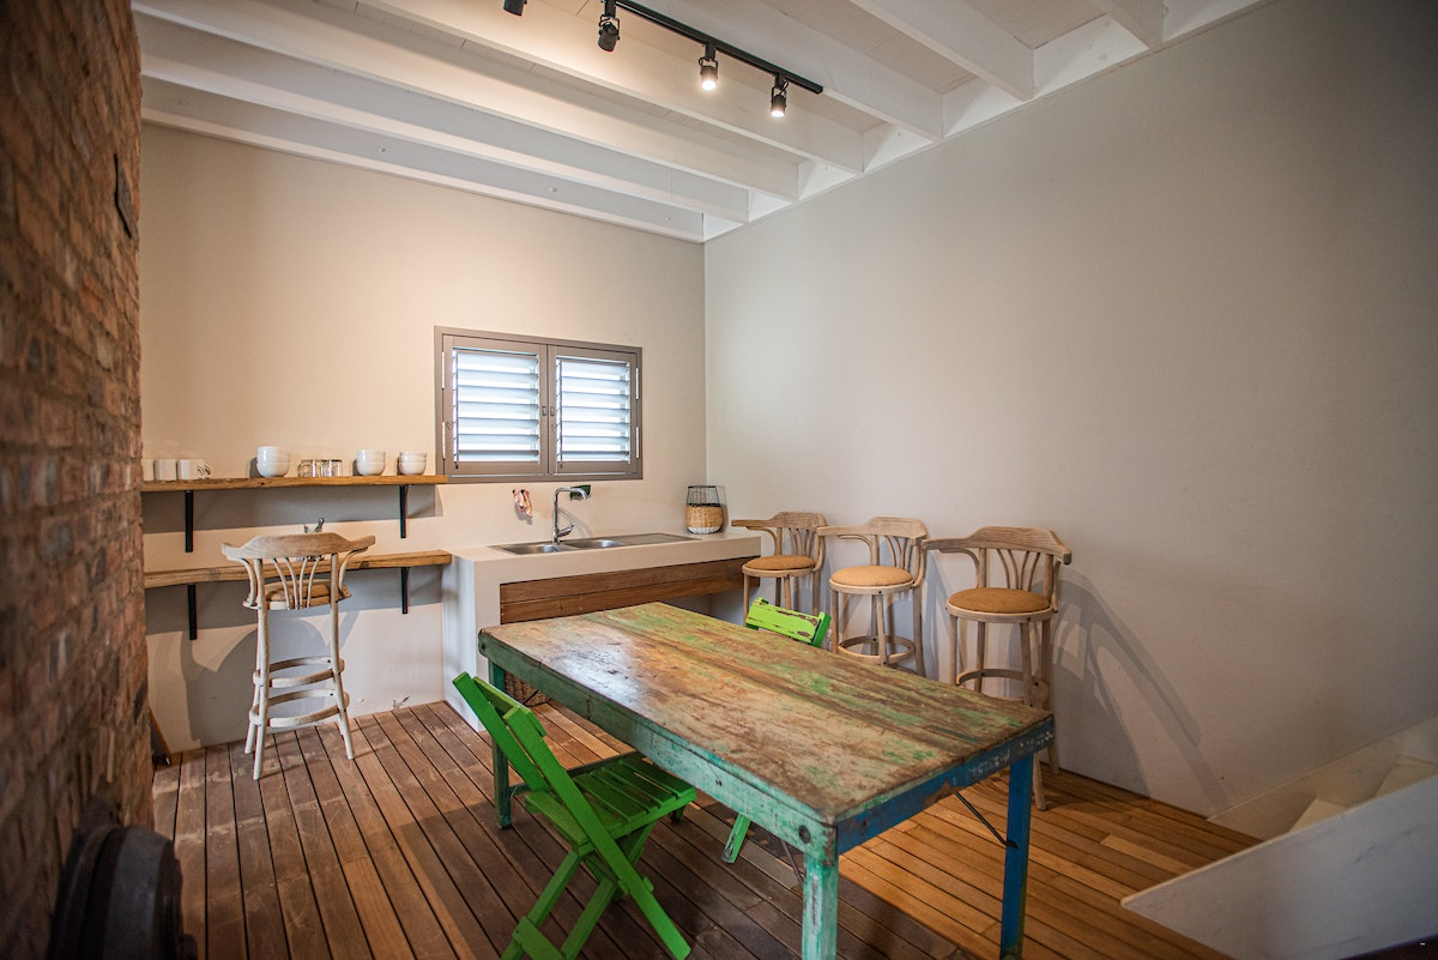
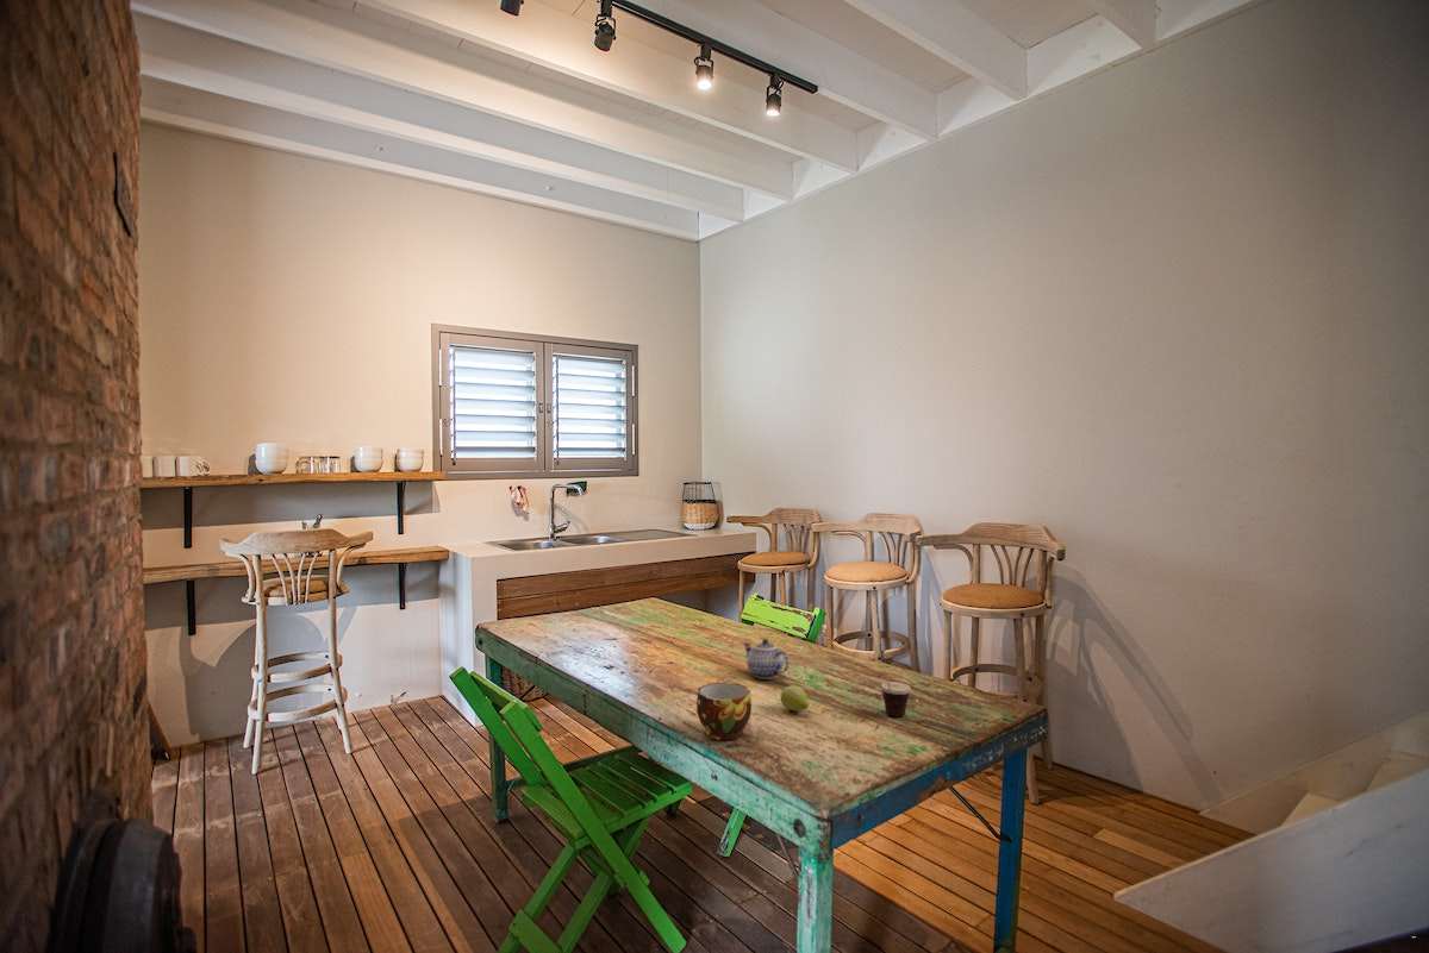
+ cup (890, 692)
+ fruit (794, 698)
+ cup (720, 710)
+ teapot (765, 657)
